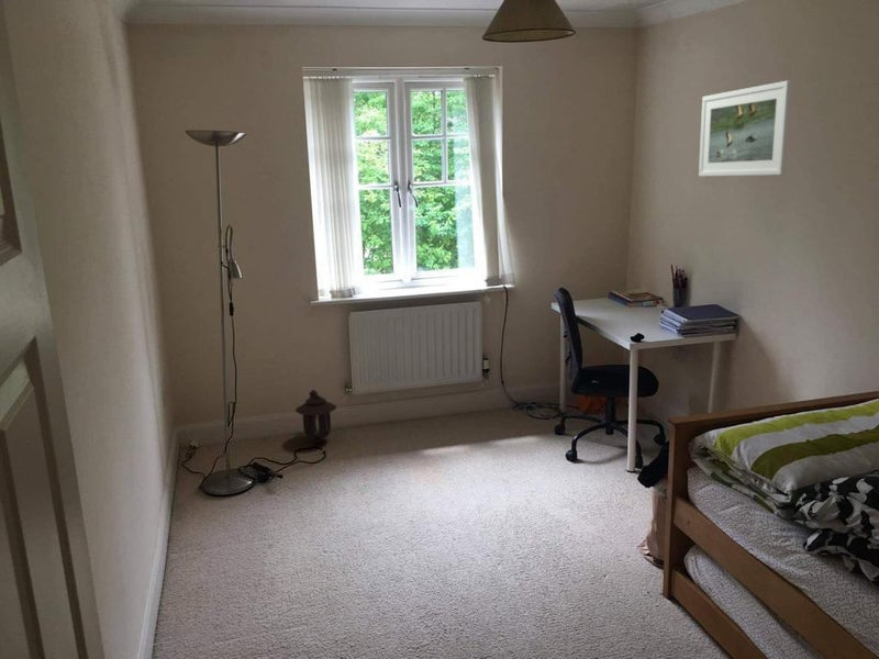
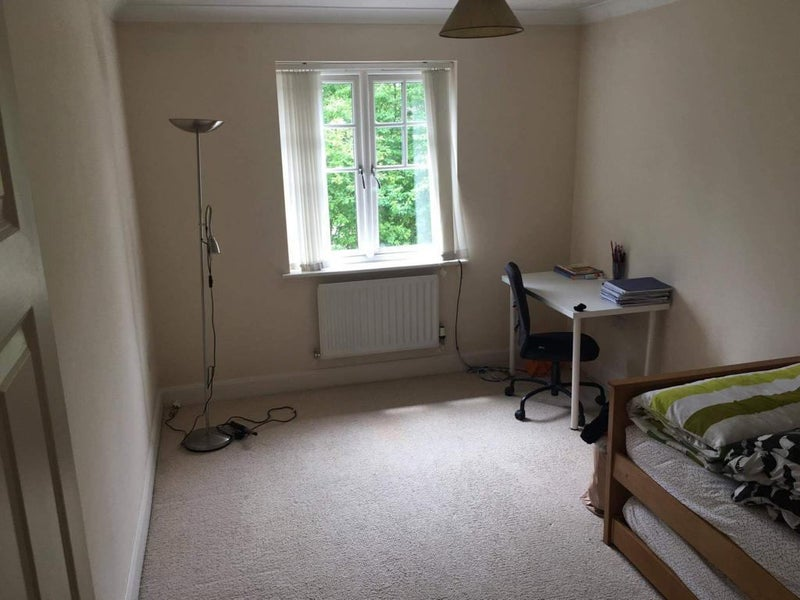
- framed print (741, 133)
- lantern (315, 416)
